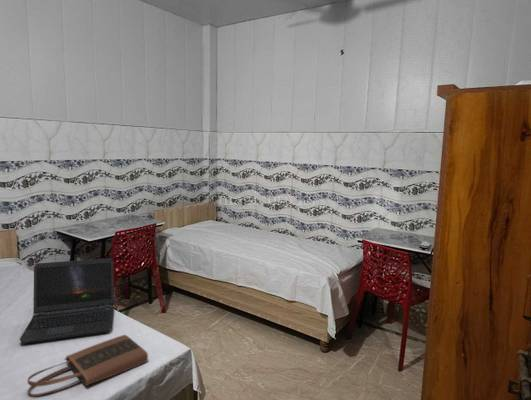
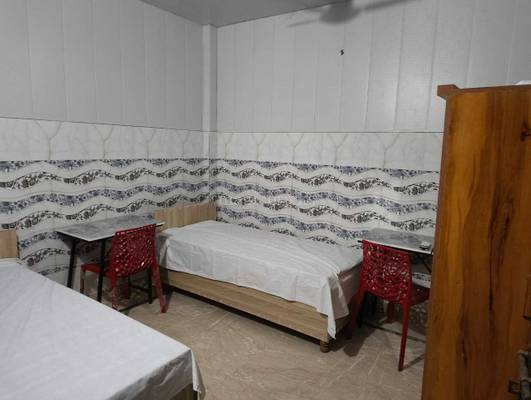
- laptop computer (71, 297)
- tote bag (88, 364)
